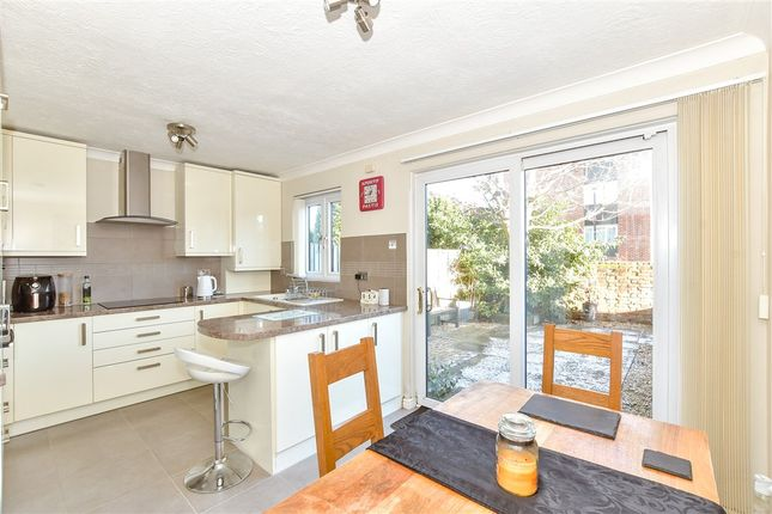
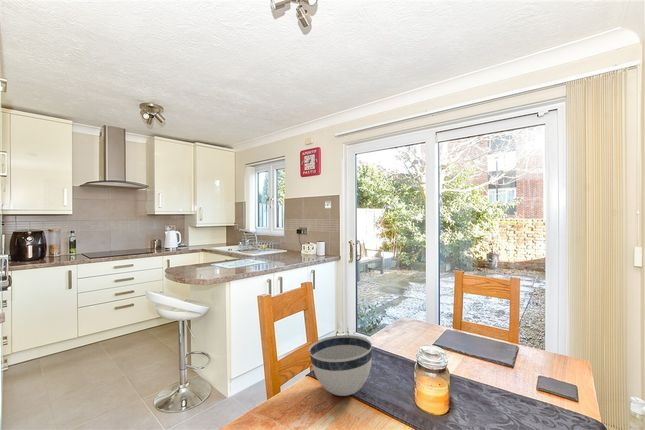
+ bowl (340, 366)
